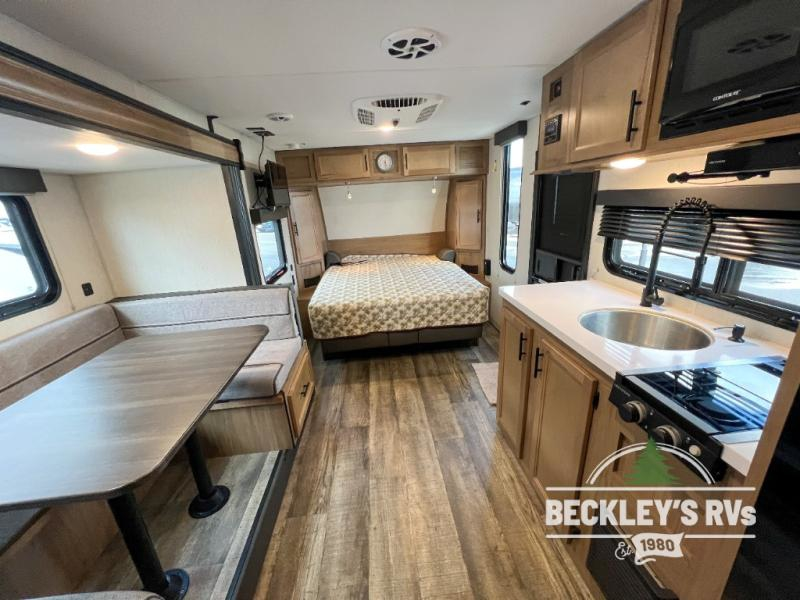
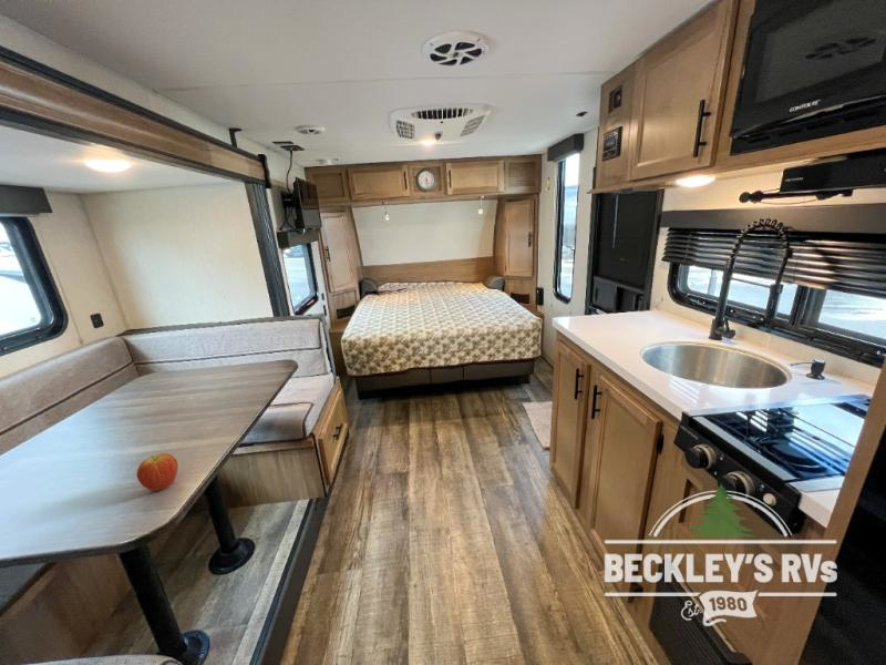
+ fruit (157, 470)
